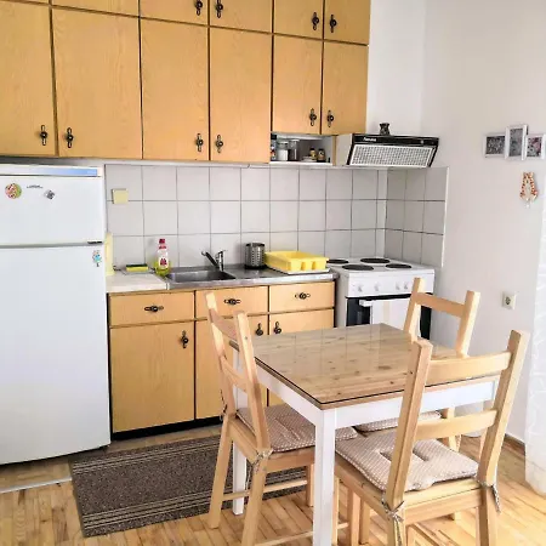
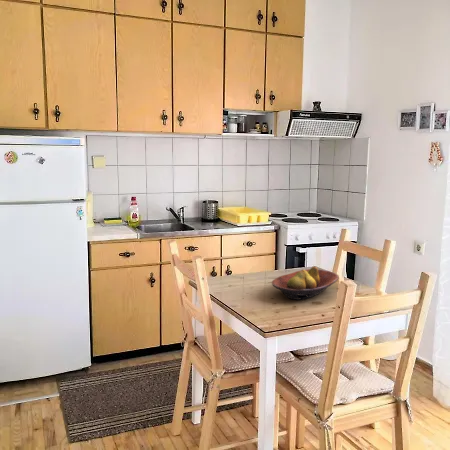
+ fruit bowl (306, 280)
